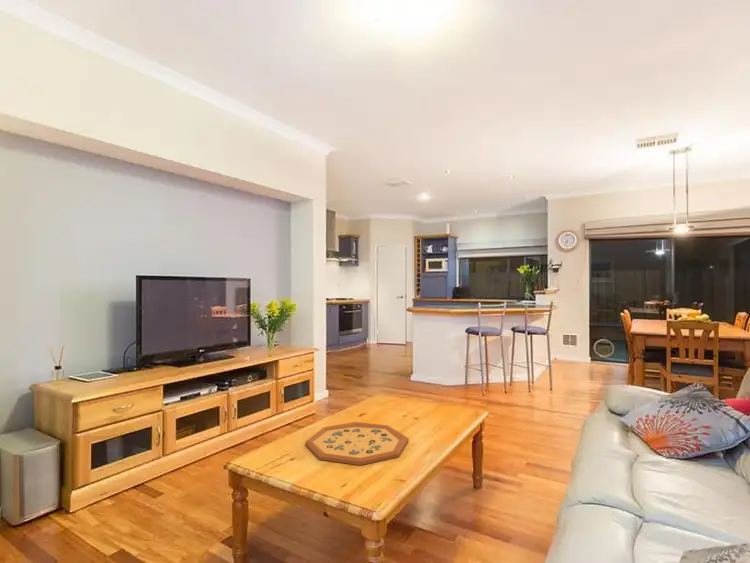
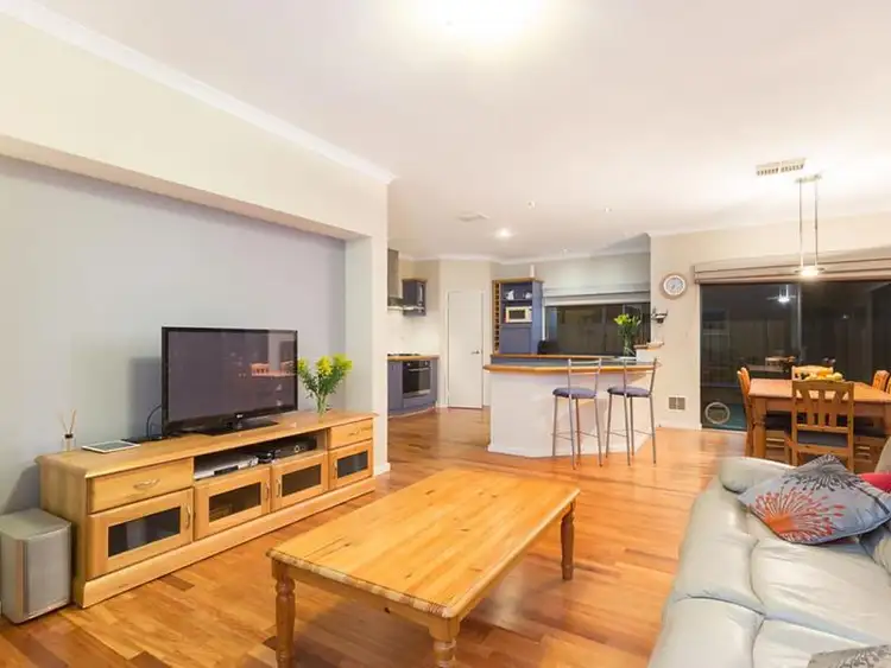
- decorative tray (357, 440)
